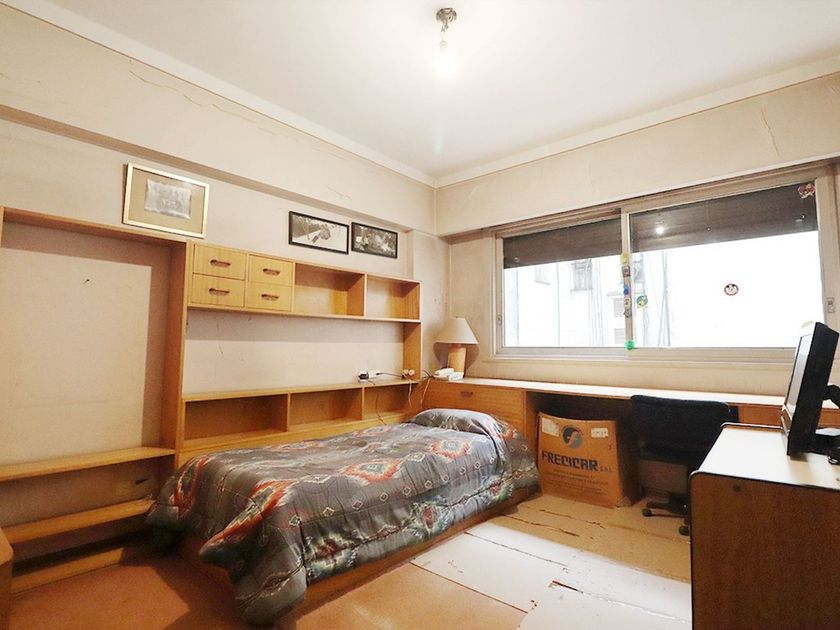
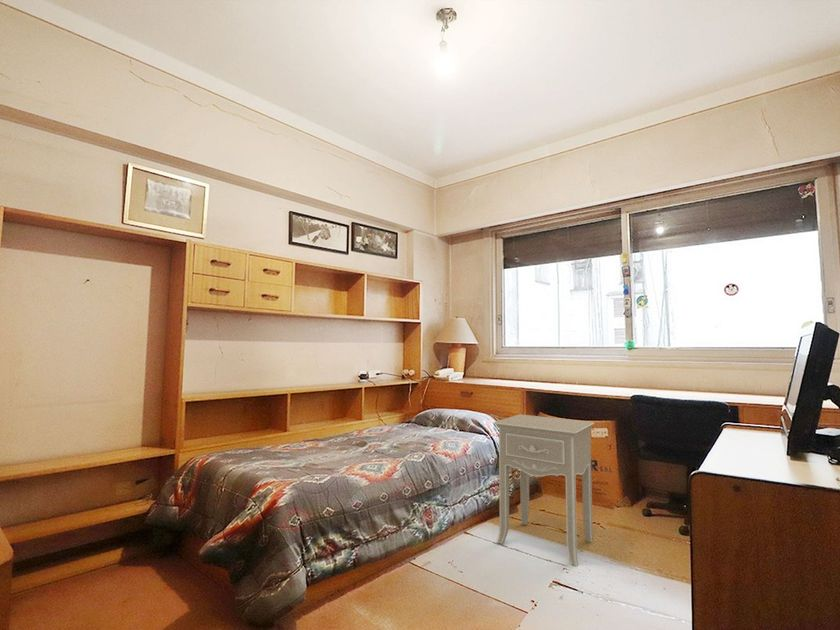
+ nightstand (541, 476)
